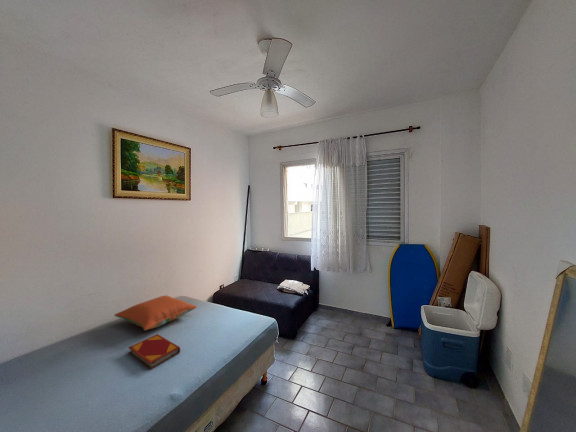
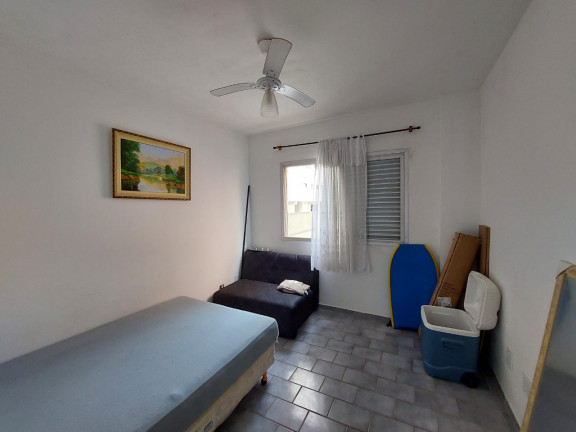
- pillow (157, 310)
- hardback book (154, 349)
